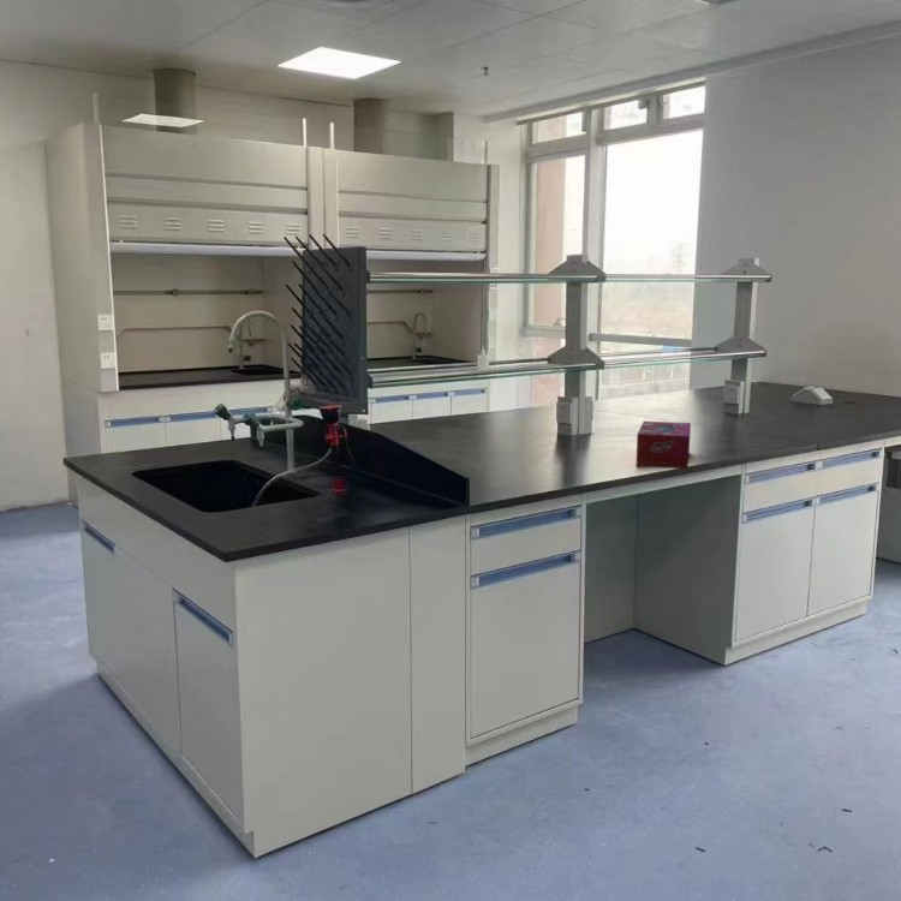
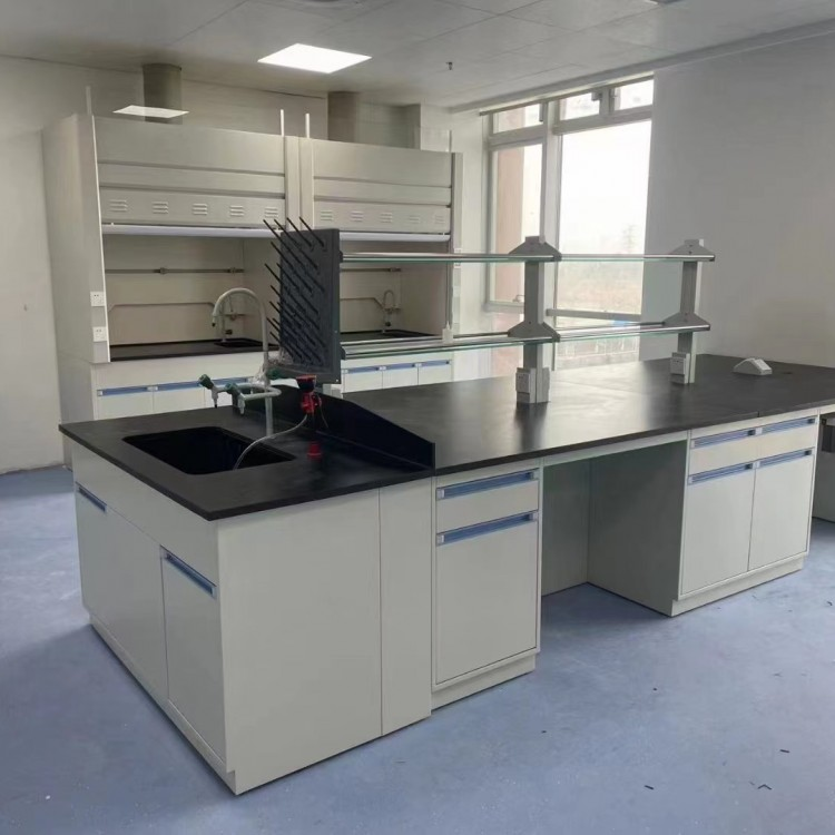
- tissue box (664, 443)
